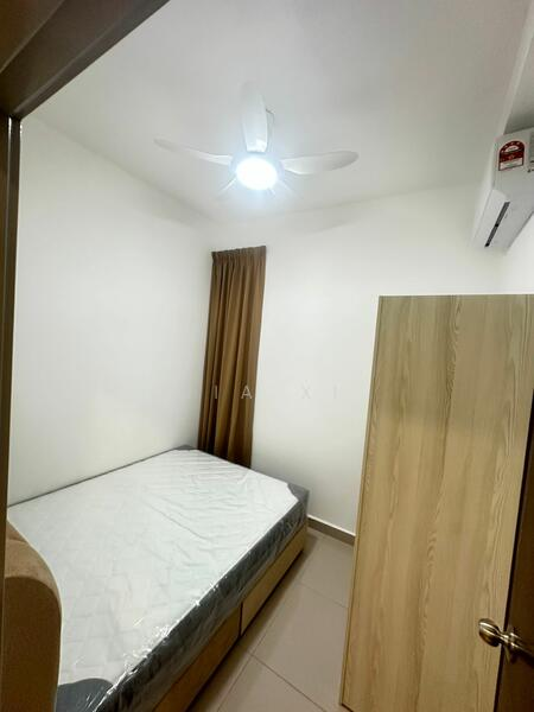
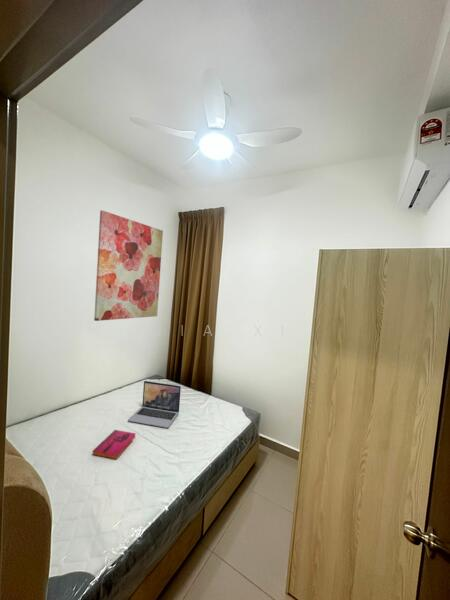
+ laptop (155, 403)
+ hardback book (115, 443)
+ wall art (132, 270)
